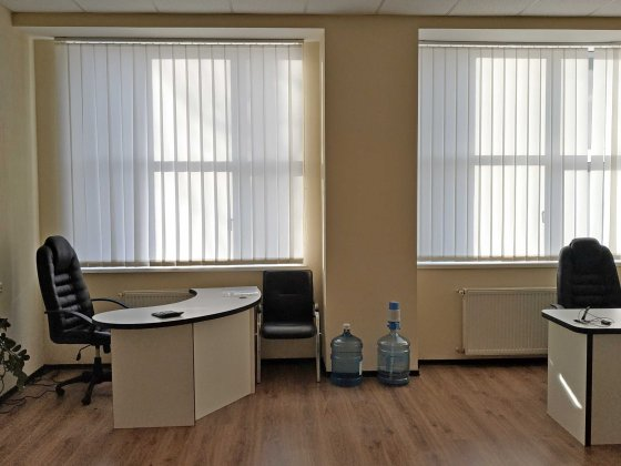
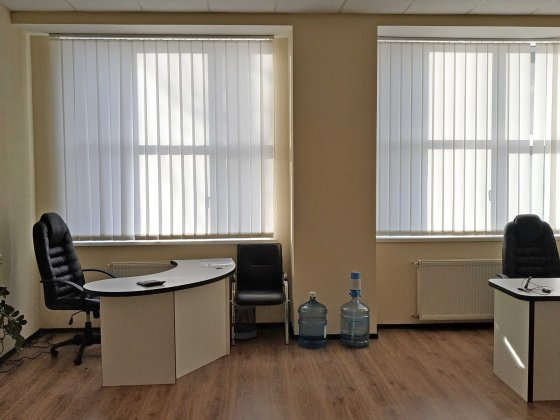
+ wastebasket (242, 319)
